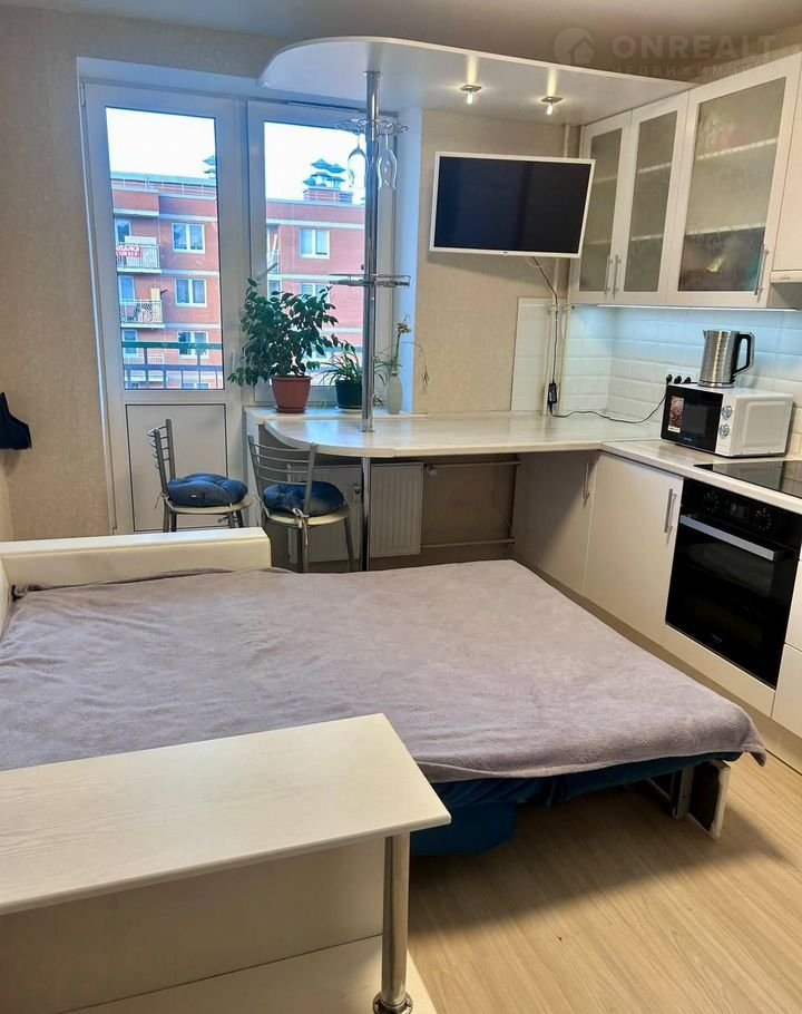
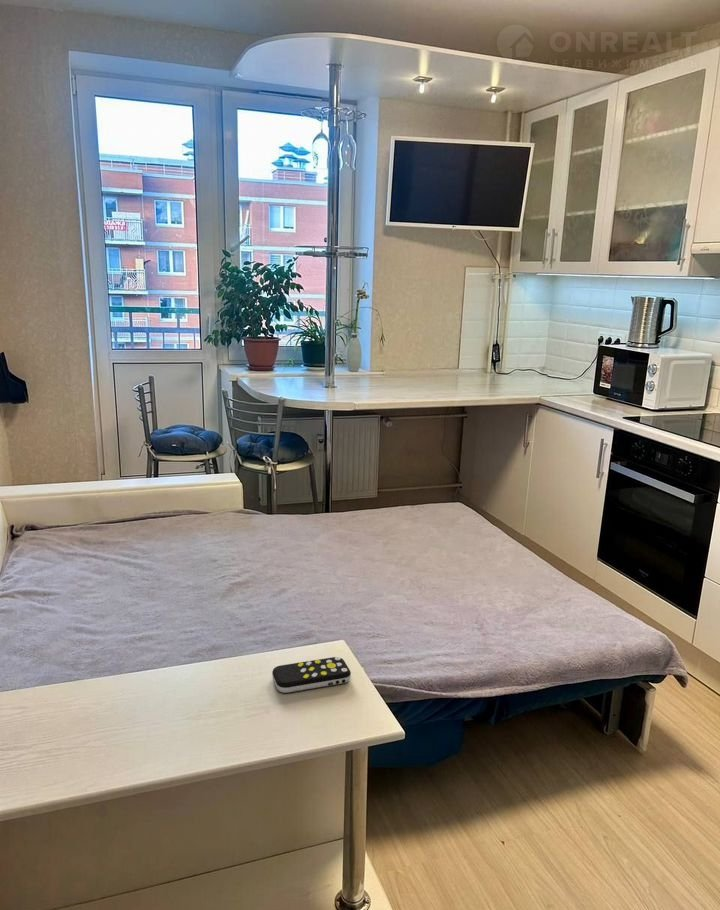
+ remote control (311, 673)
